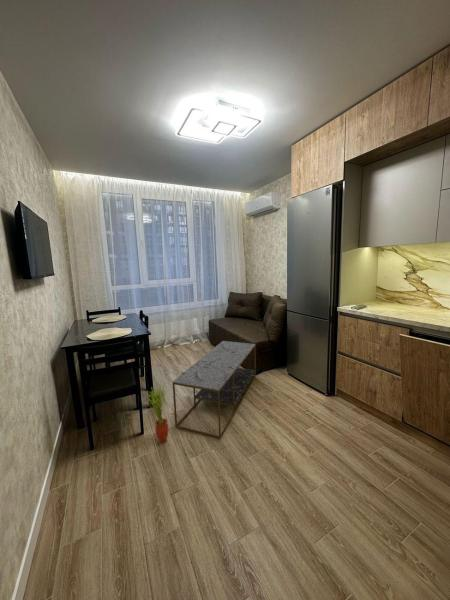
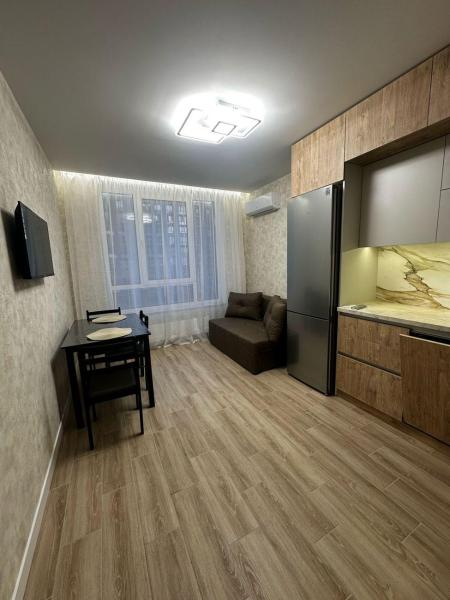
- potted plant (157, 412)
- coffee table (221, 378)
